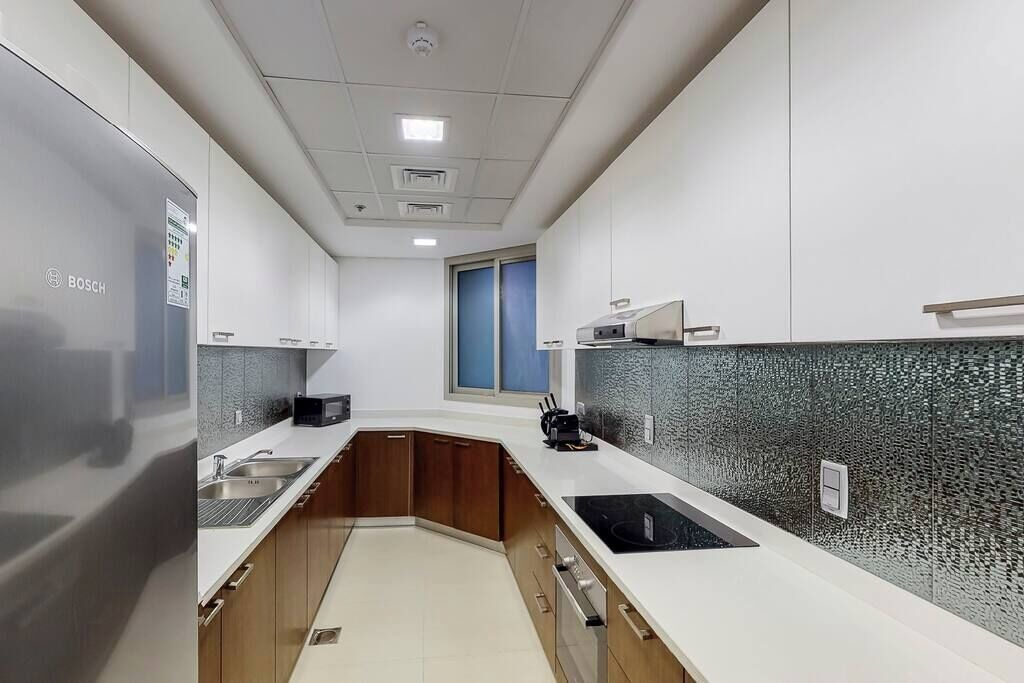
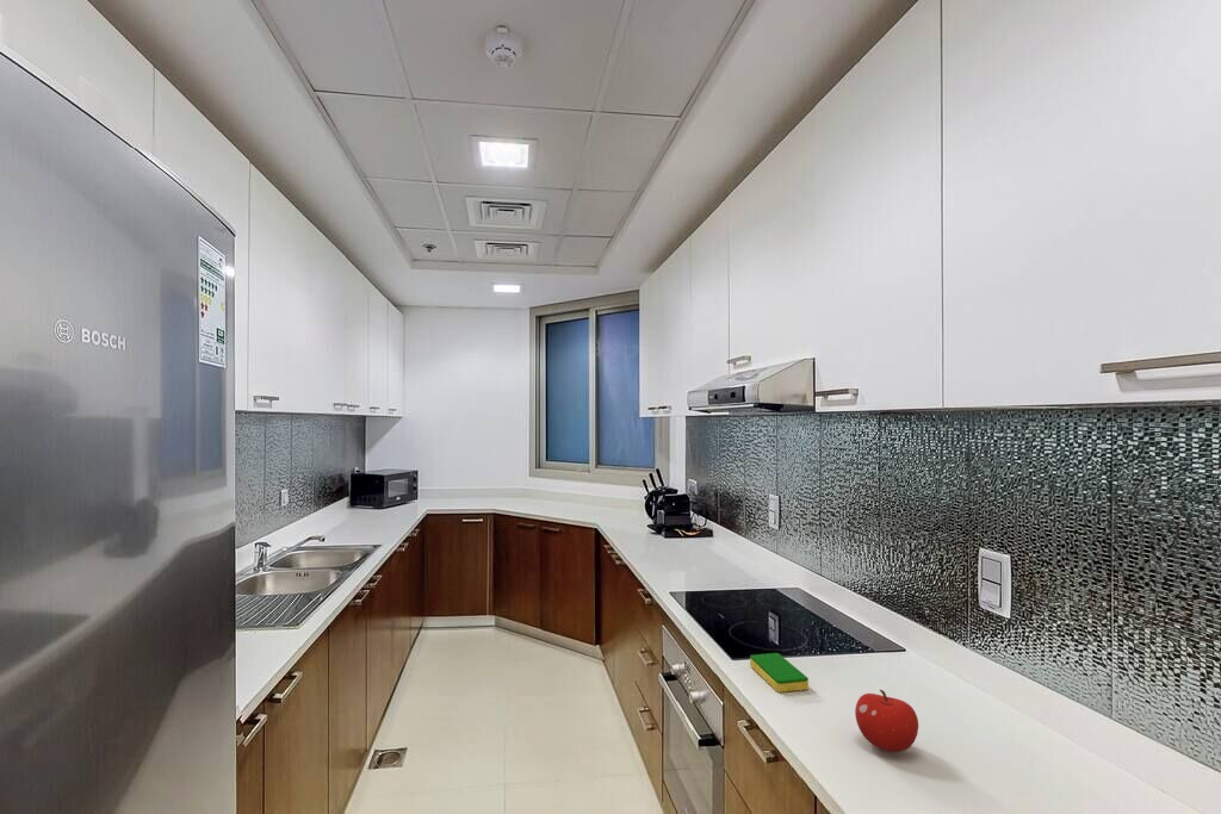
+ fruit (886, 717)
+ dish sponge (777, 671)
